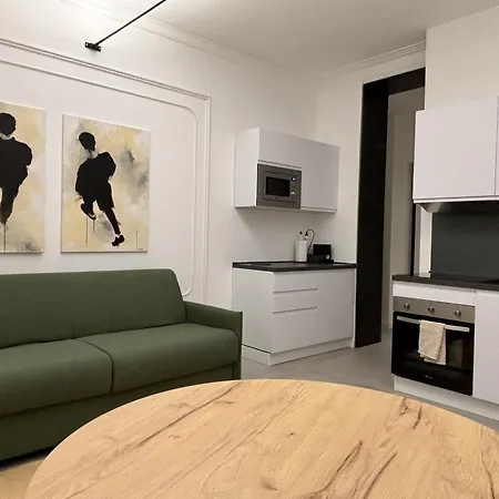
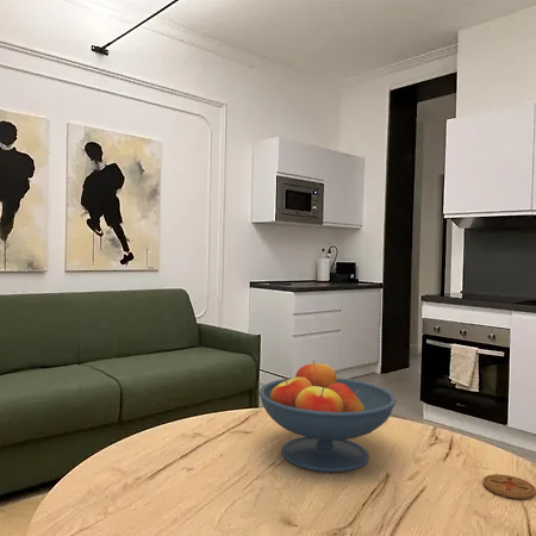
+ coaster (509, 486)
+ fruit bowl (325, 412)
